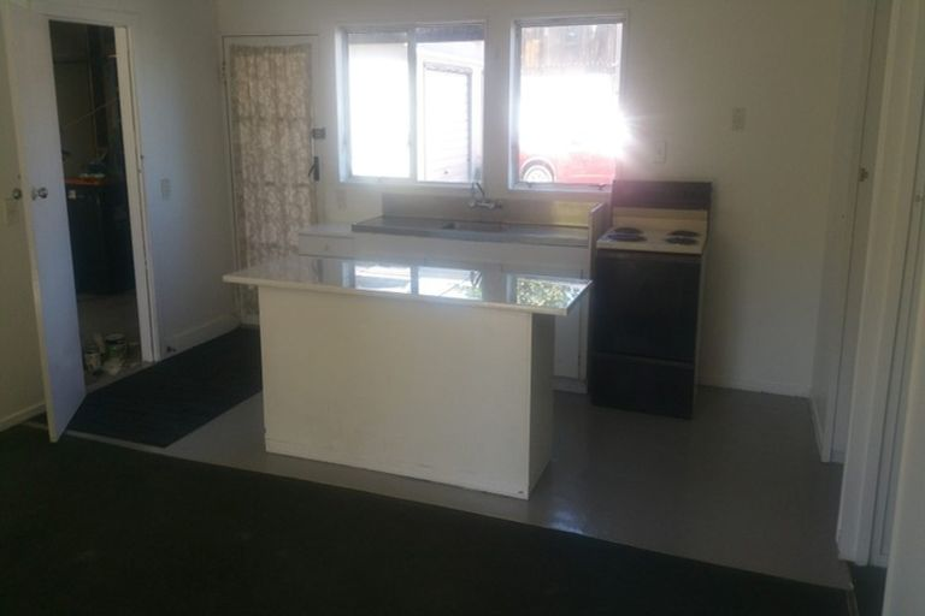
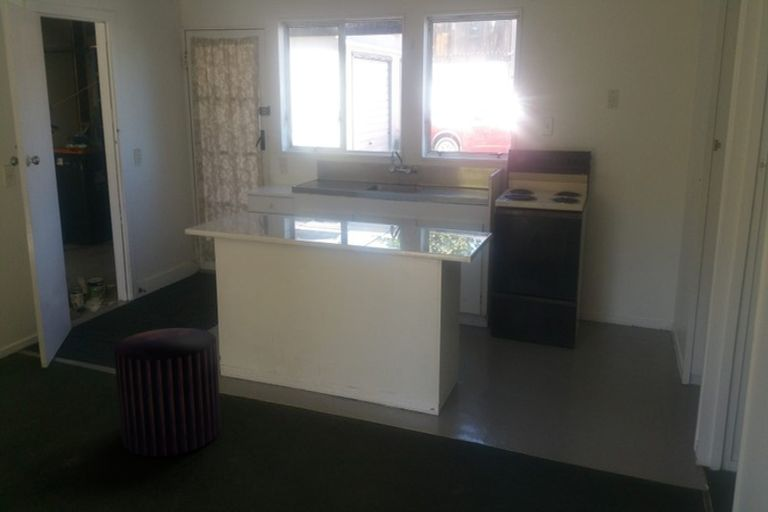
+ stool (169, 388)
